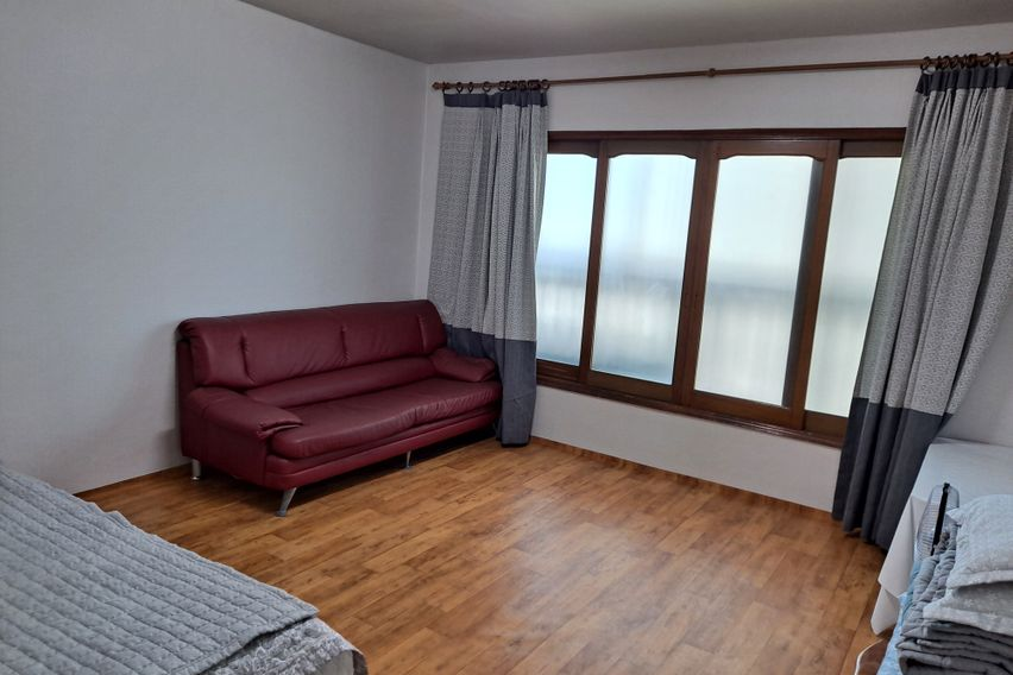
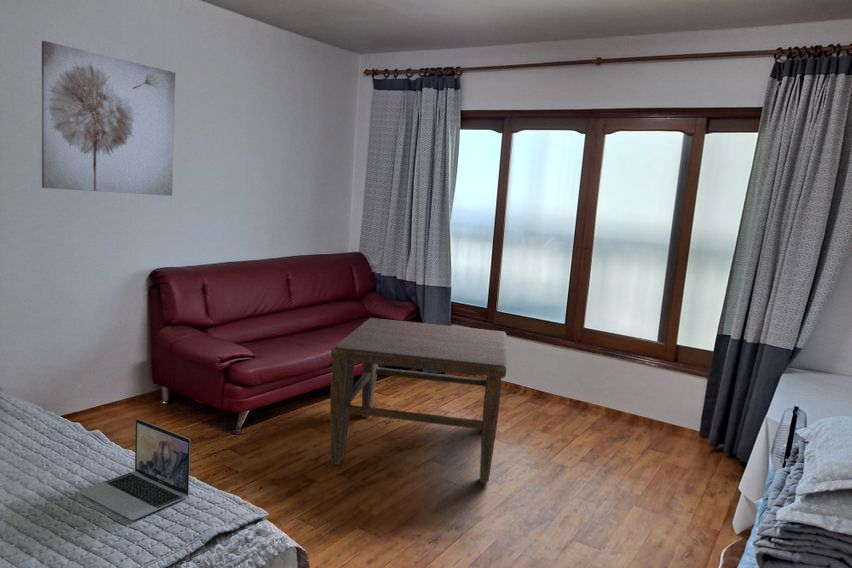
+ laptop (135, 466)
+ coffee table (425, 379)
+ wall art (113, 126)
